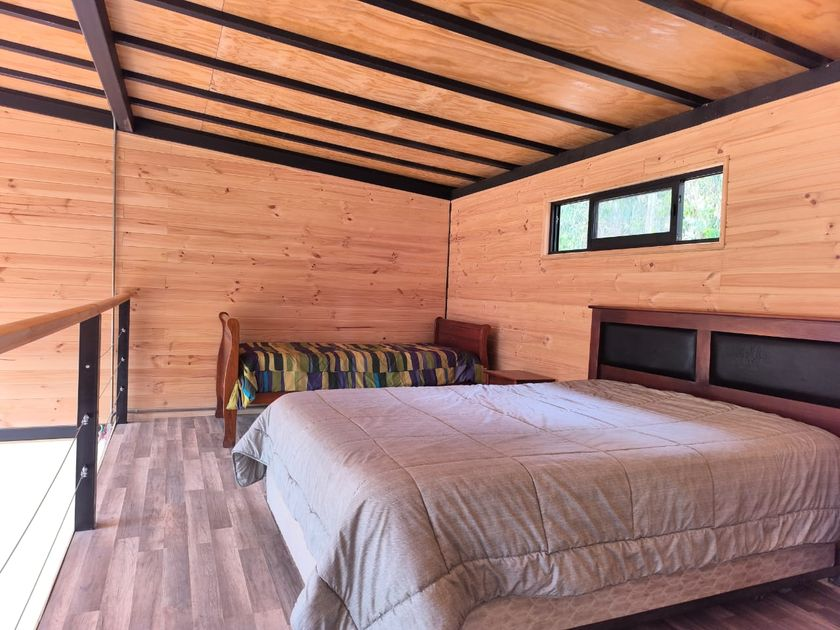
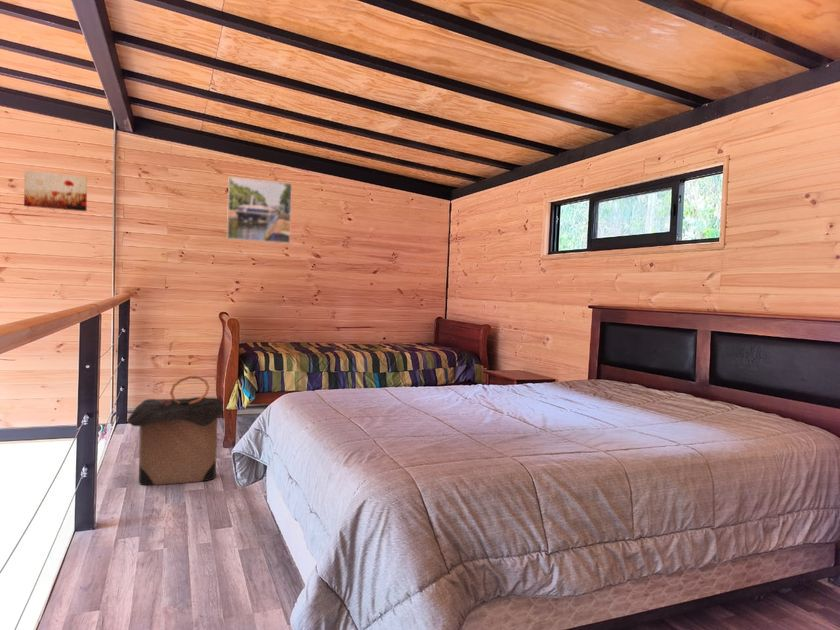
+ wall art (56, 191)
+ laundry hamper (177, 428)
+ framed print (259, 210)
